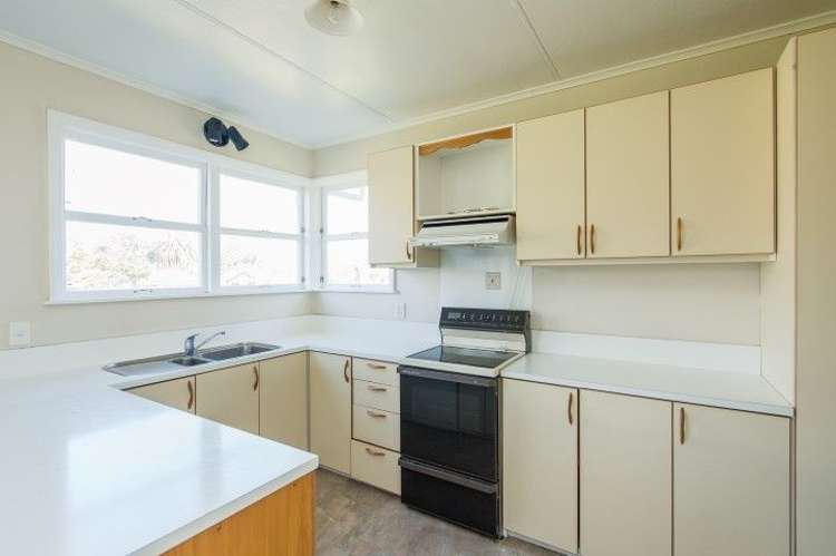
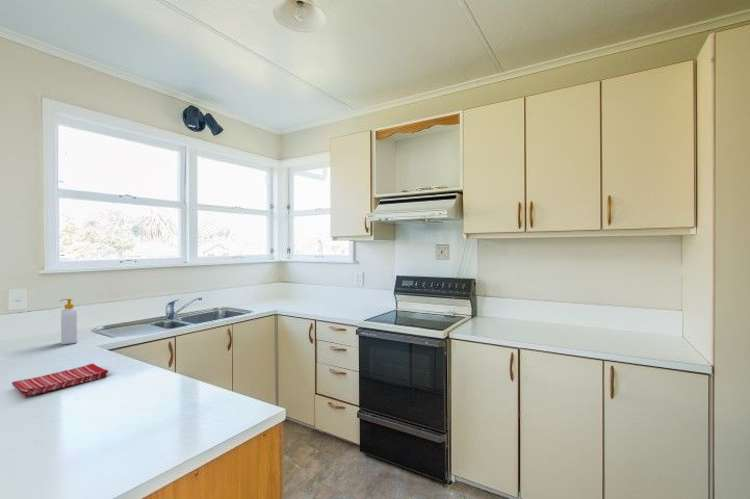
+ dish towel (62, 378)
+ soap bottle (68, 320)
